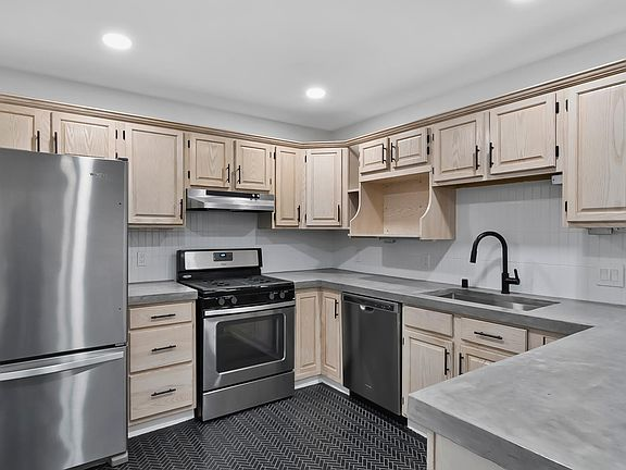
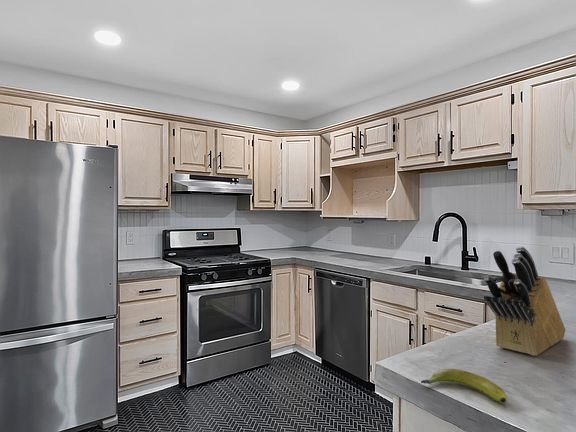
+ knife block (525, 295)
+ banana (465, 382)
